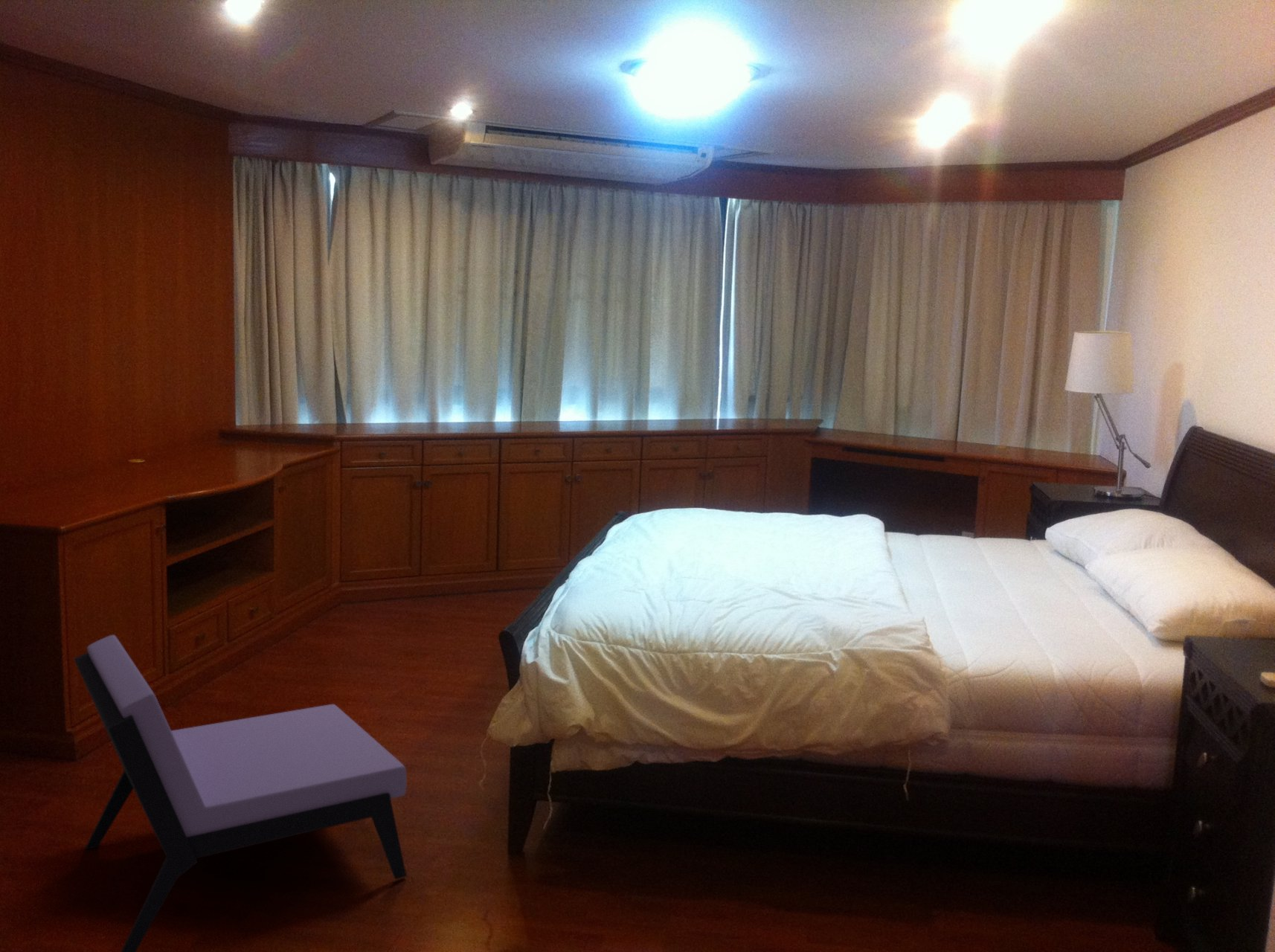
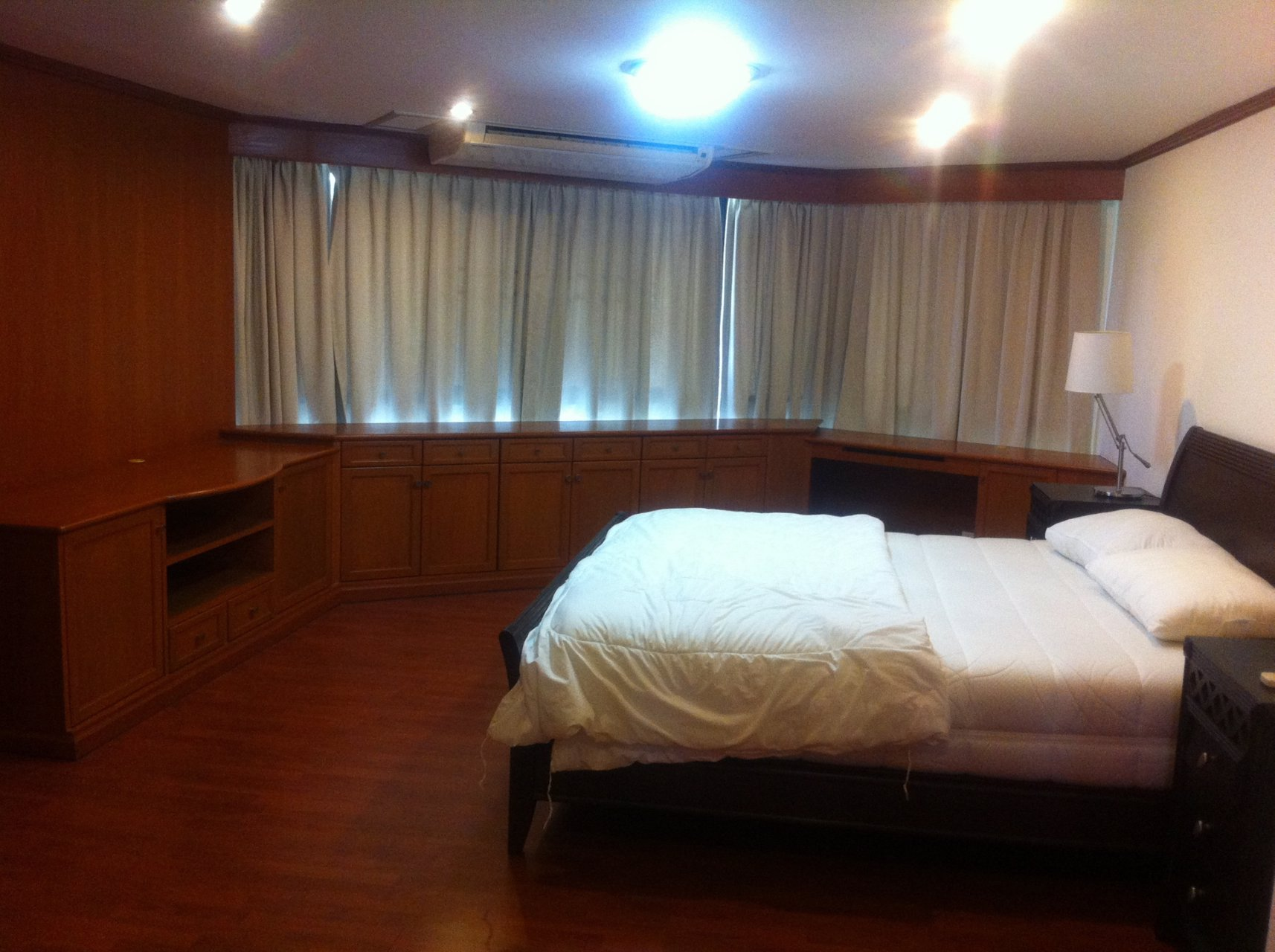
- armchair (238, 757)
